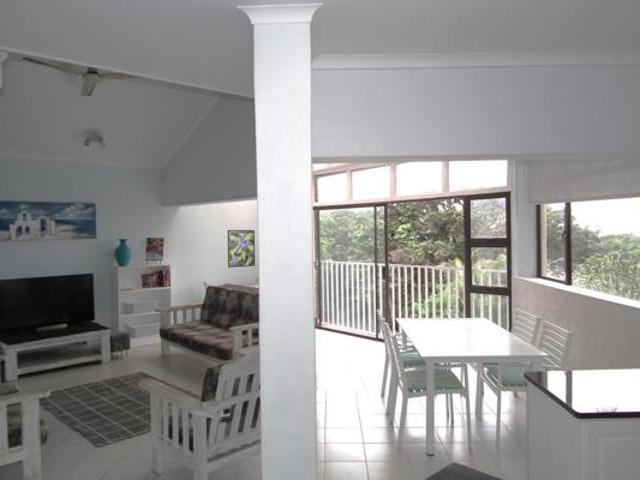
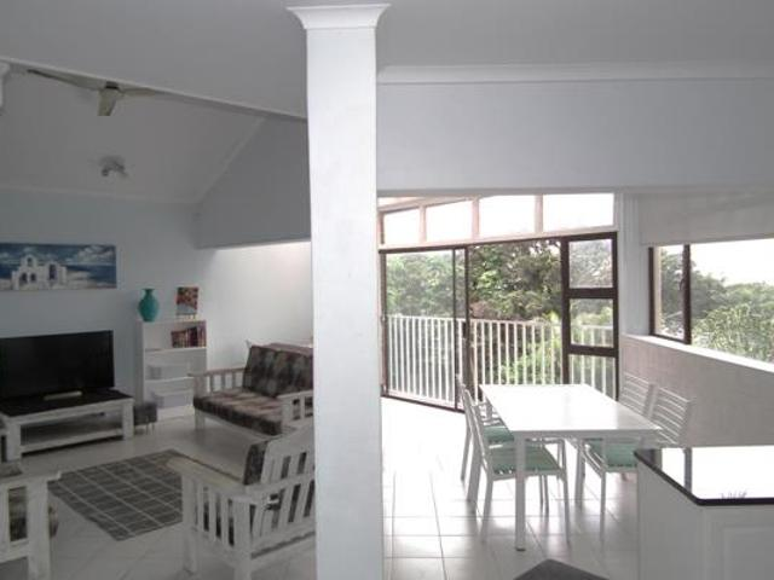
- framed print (241, 248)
